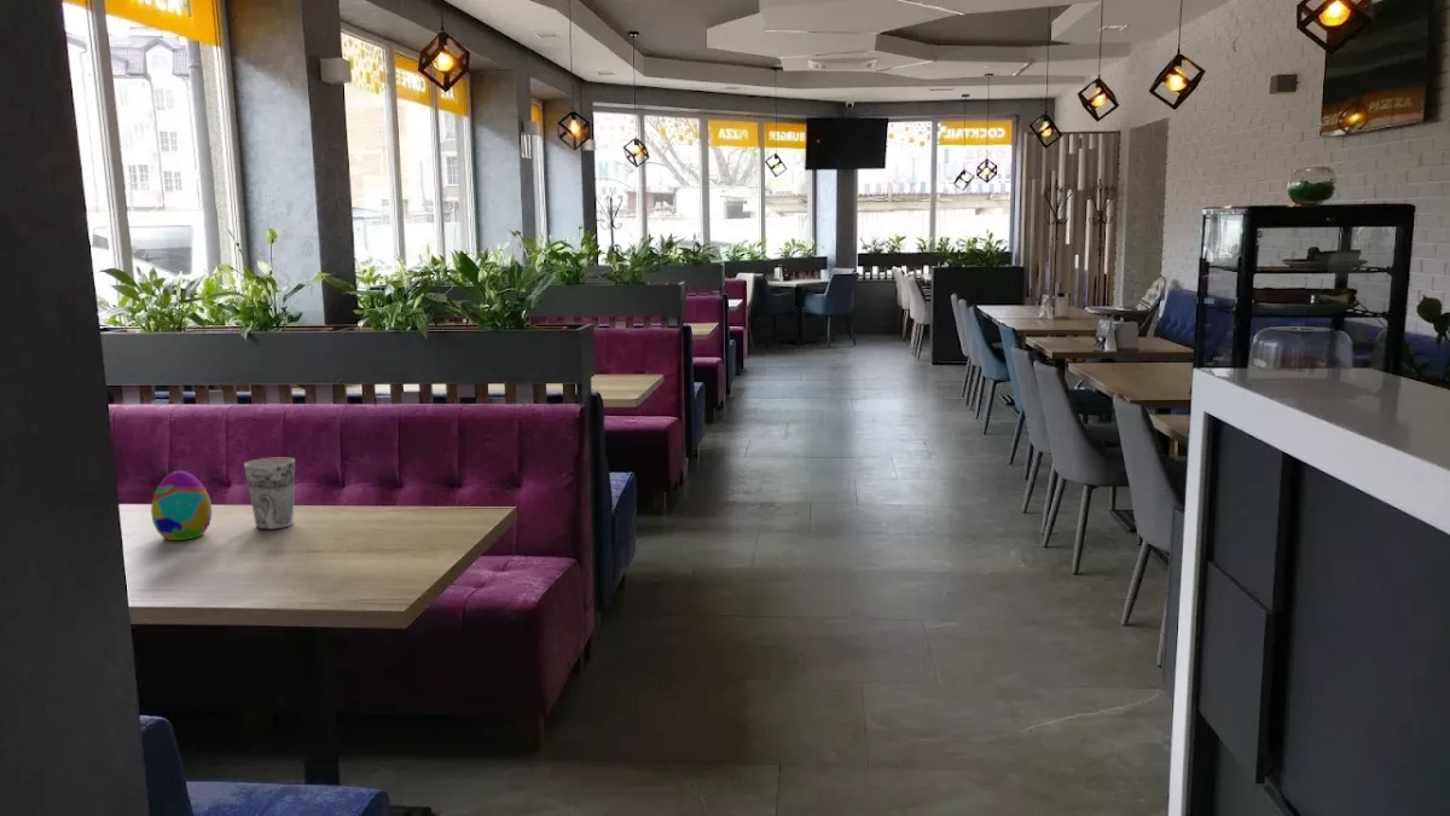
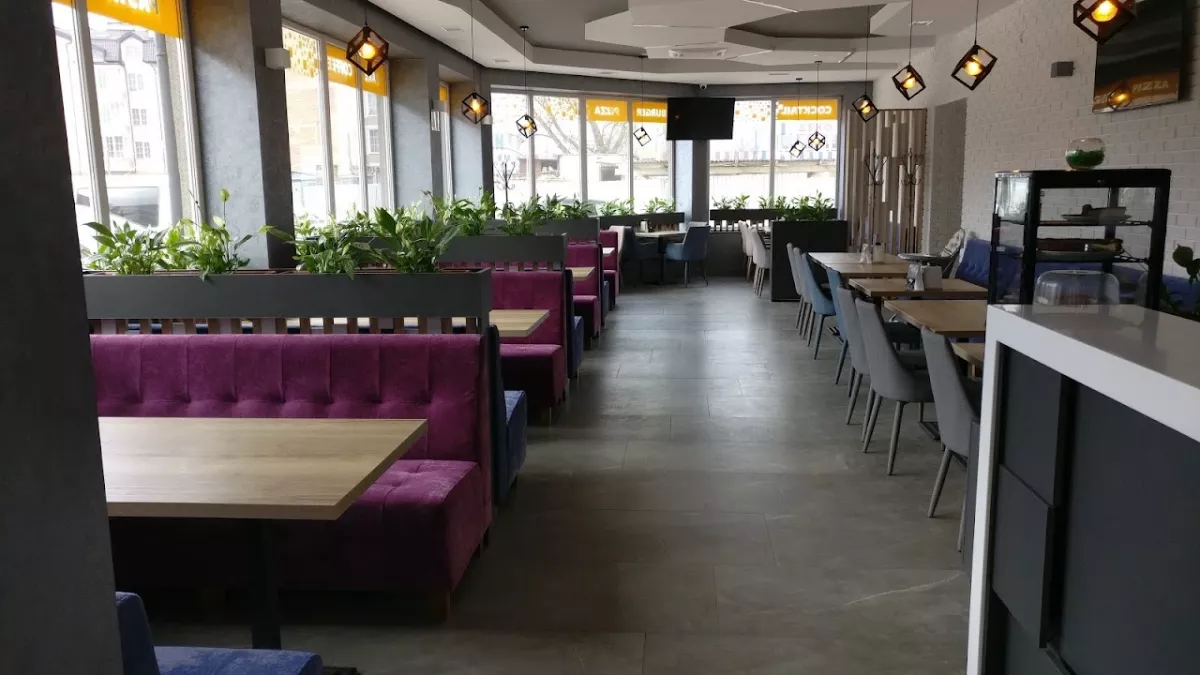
- cup (272, 493)
- decorative egg (180, 503)
